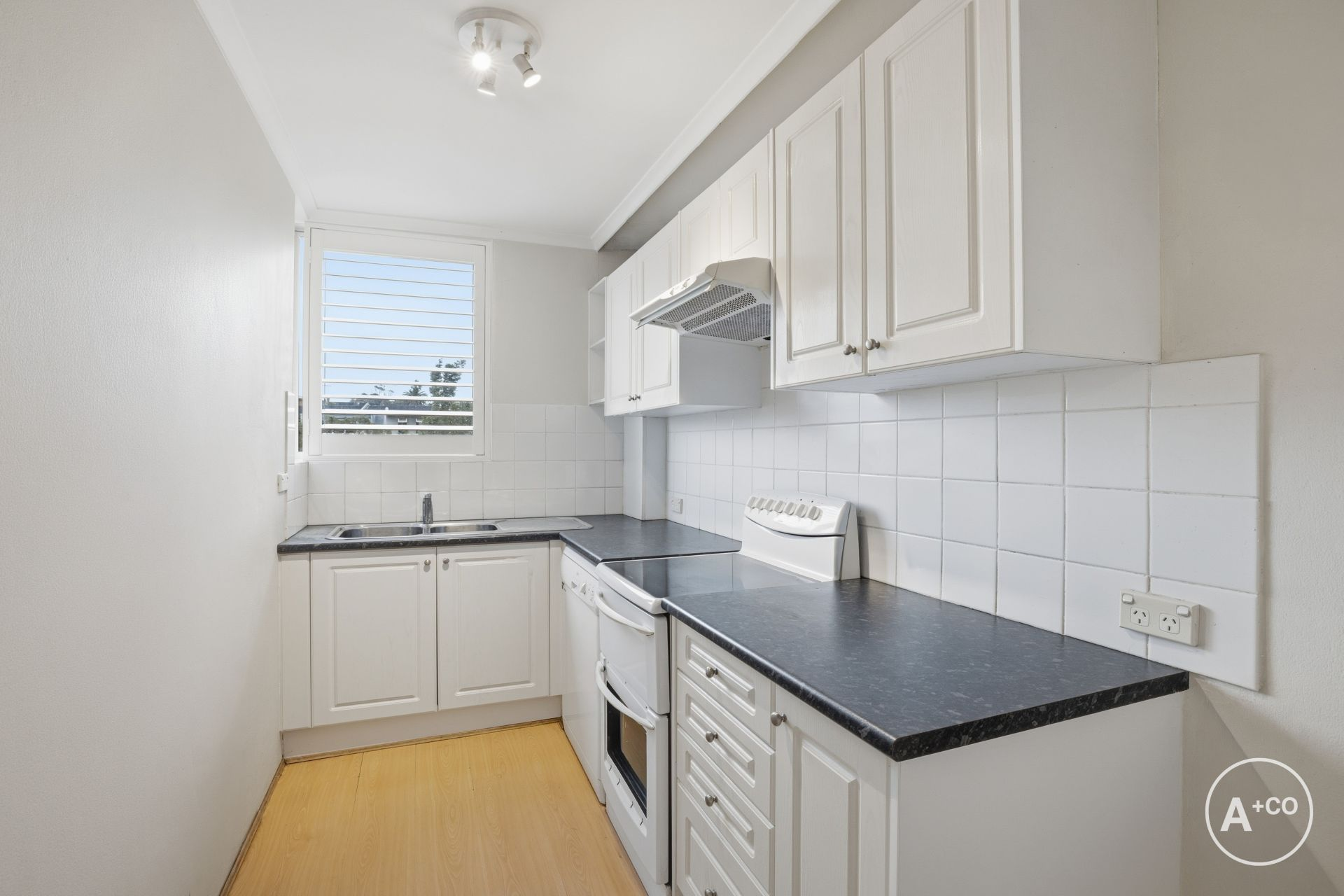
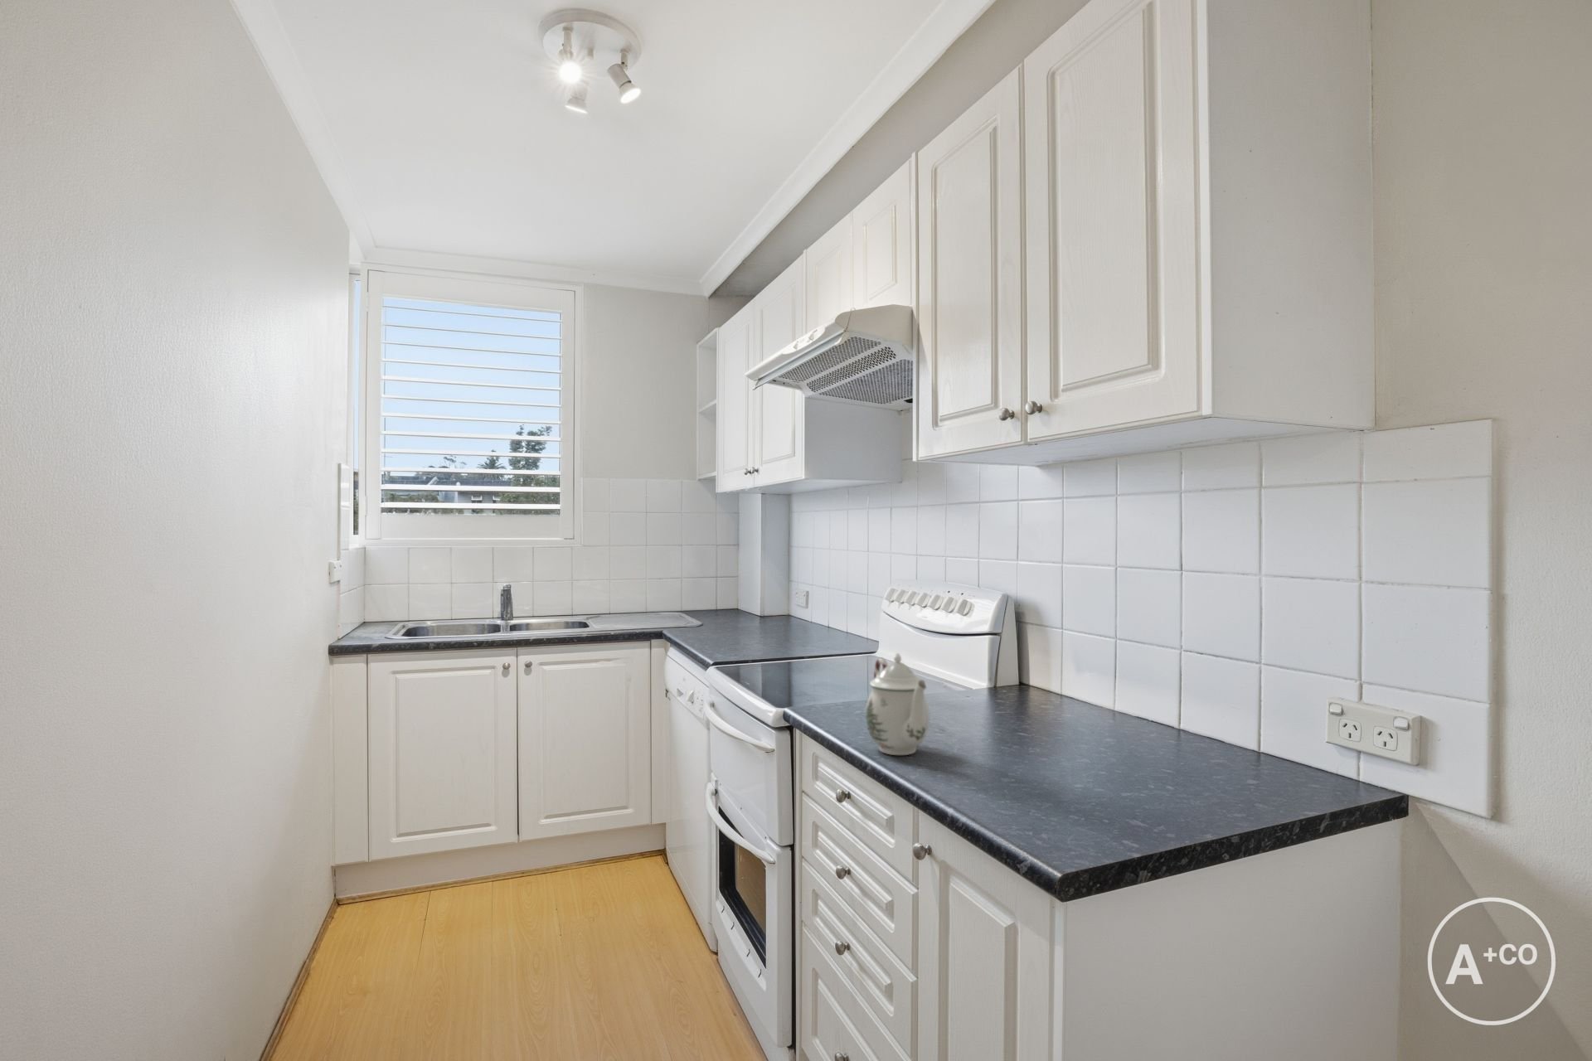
+ teapot (898, 702)
